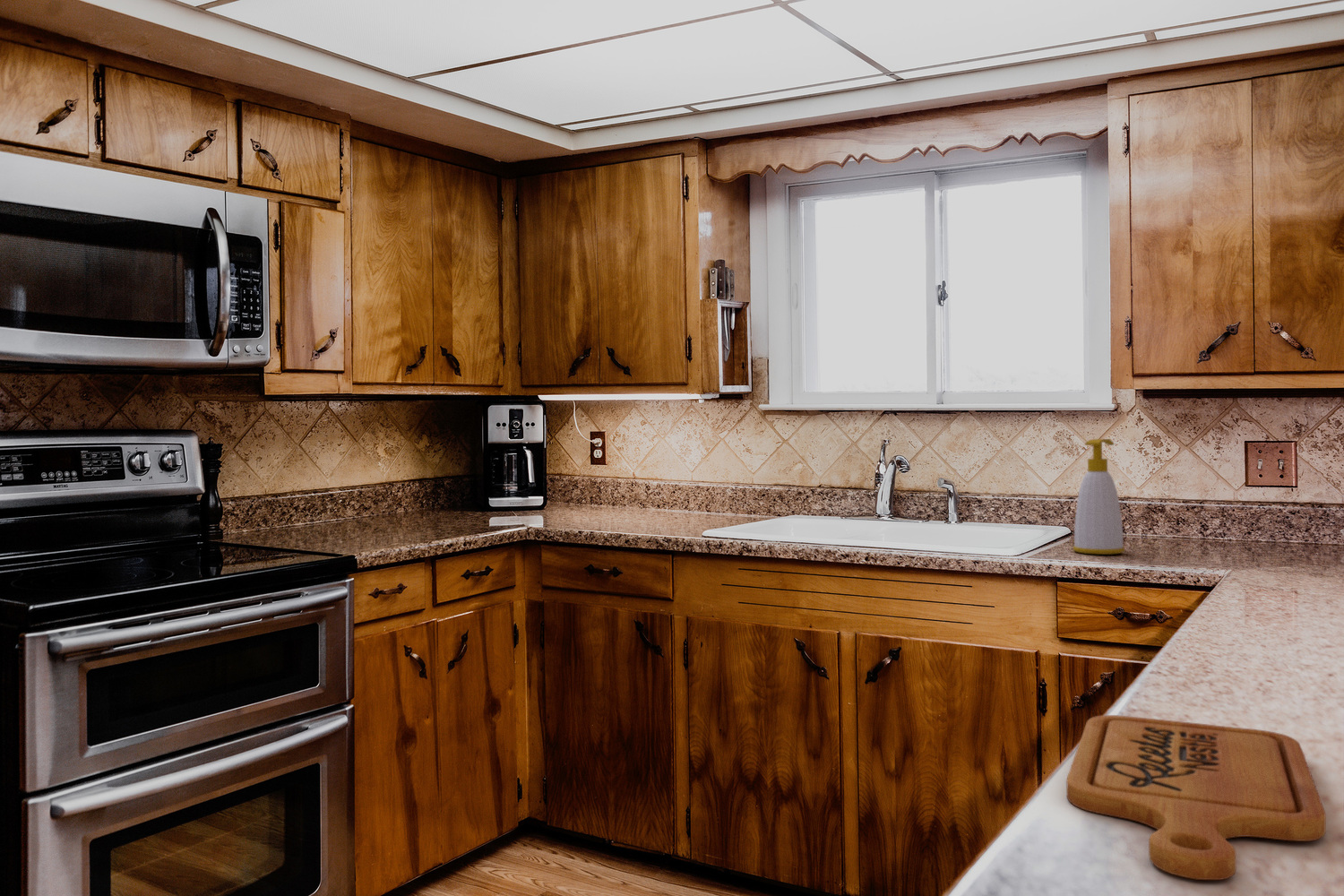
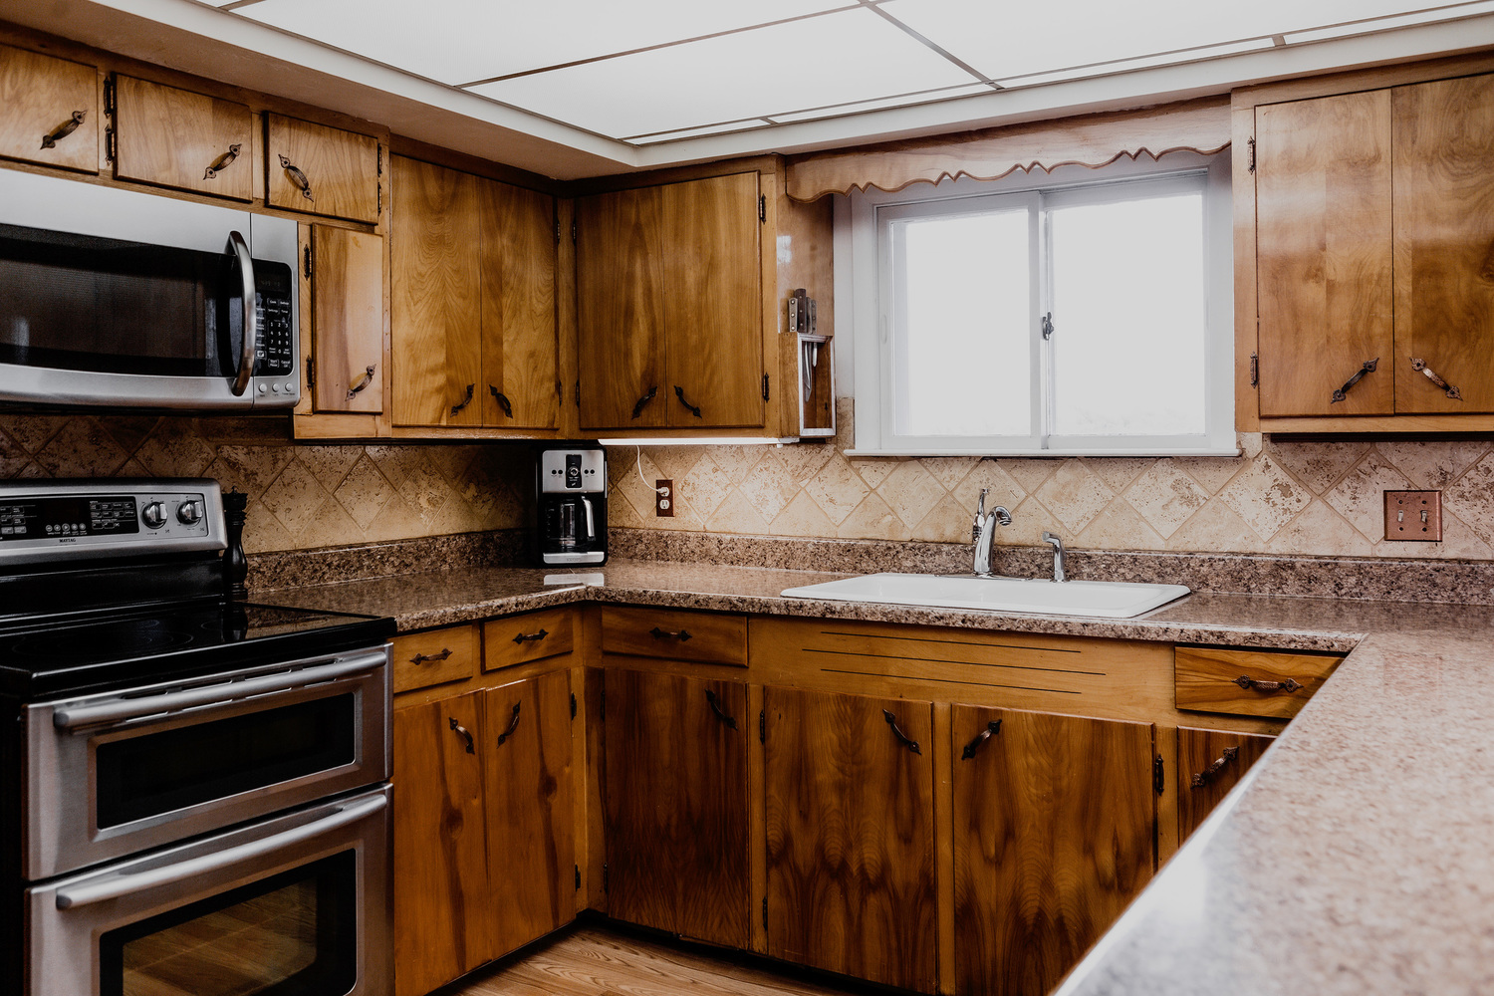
- soap bottle (1098, 495)
- cutting board (1189, 786)
